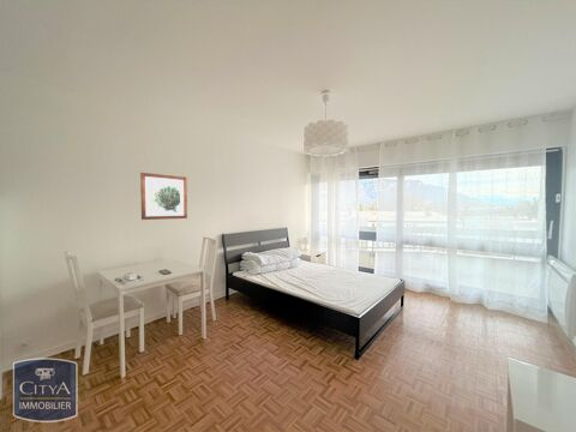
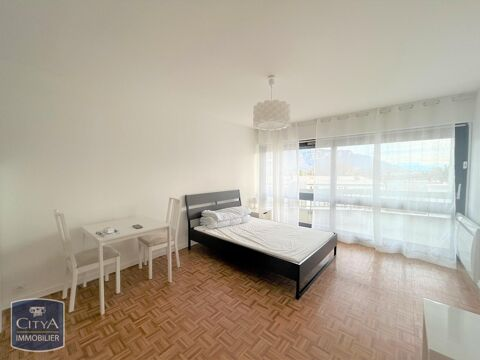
- wall art (164, 197)
